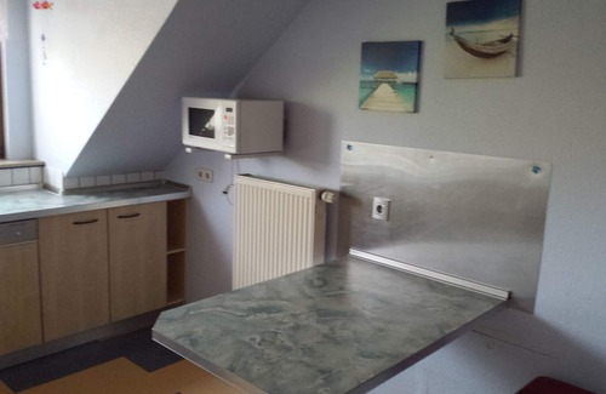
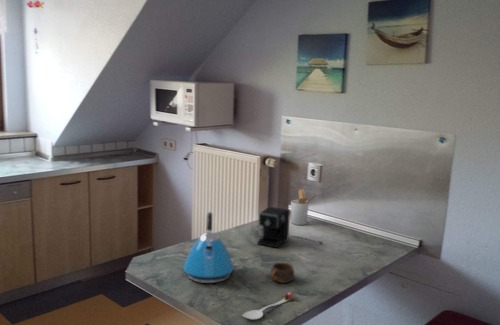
+ kettle (209, 243)
+ utensil holder (304, 207)
+ coffee maker (288, 228)
+ cup (279, 273)
+ spoon (269, 305)
